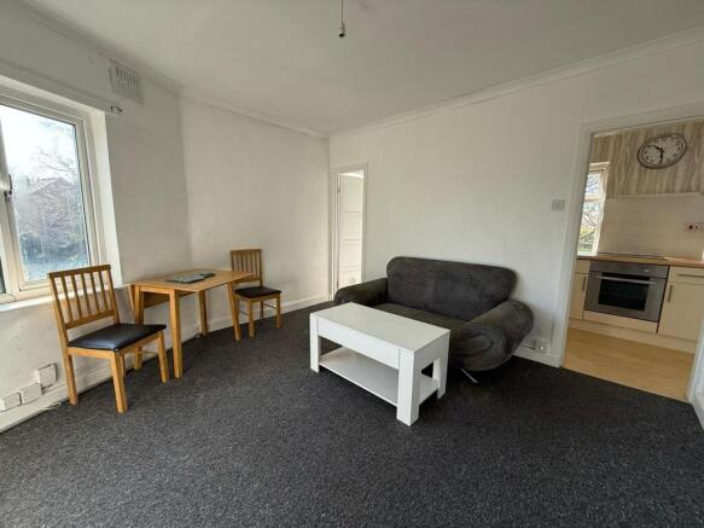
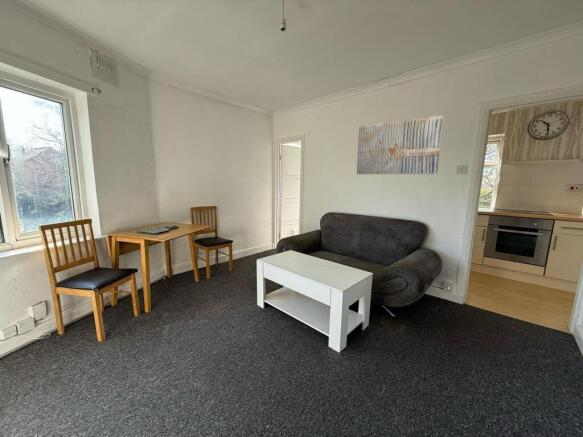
+ wall art (395, 148)
